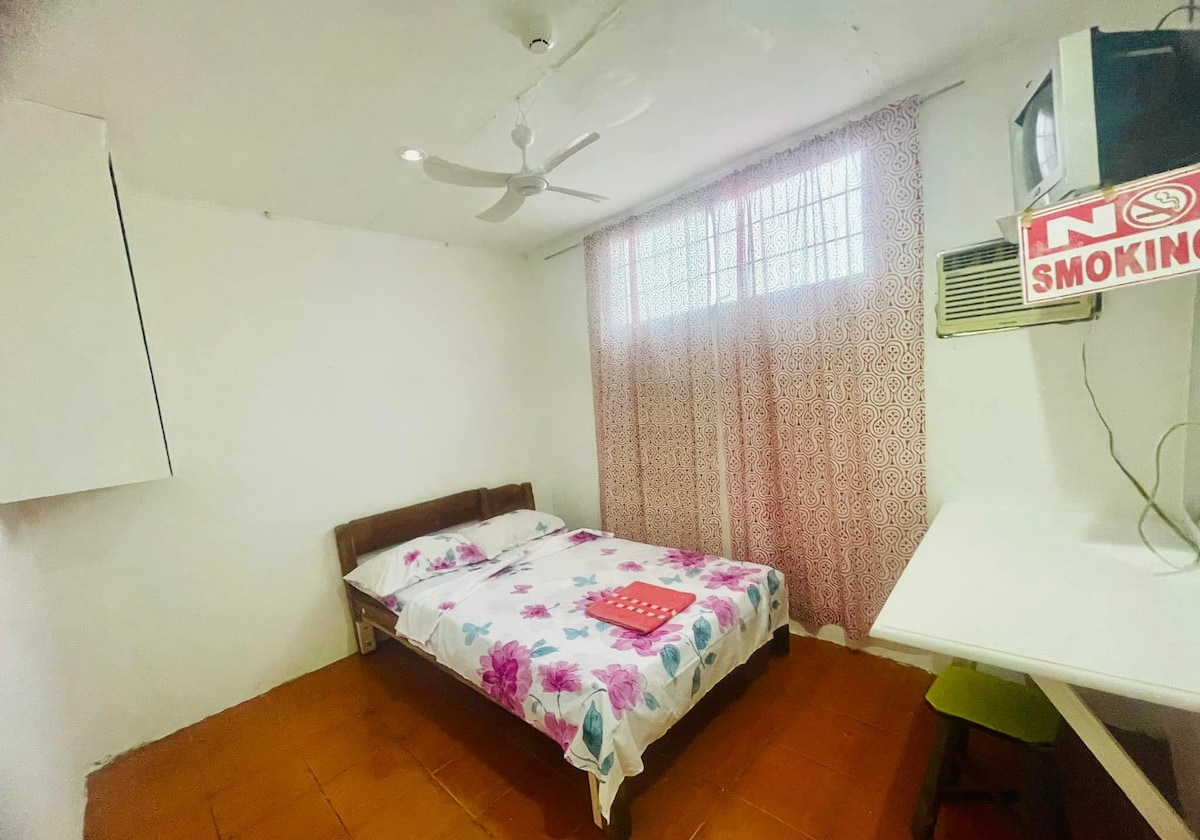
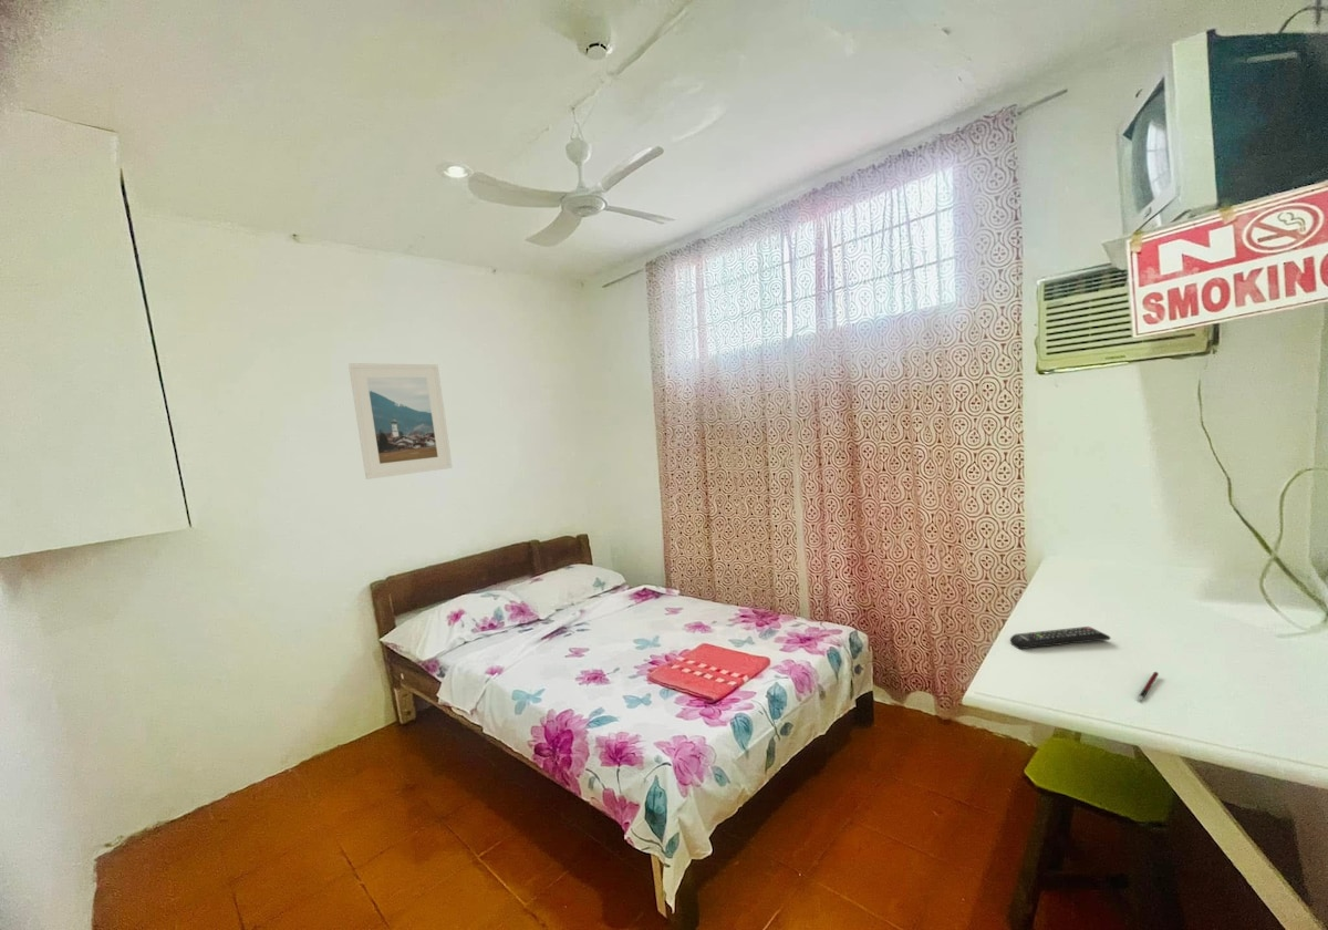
+ pen (1148, 685)
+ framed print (403, 418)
+ remote control (1059, 638)
